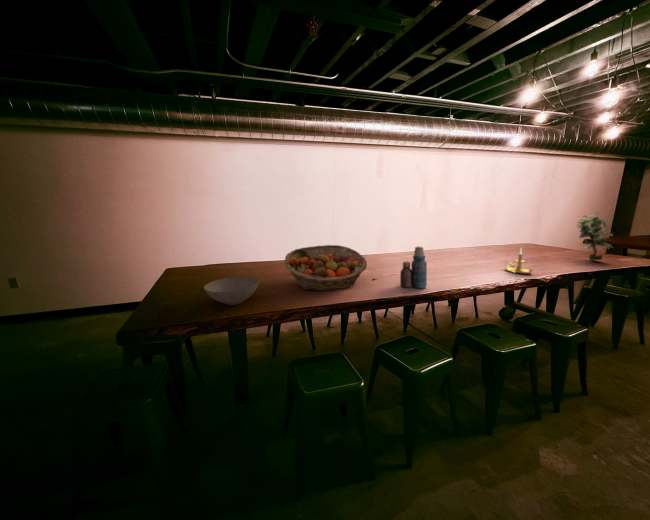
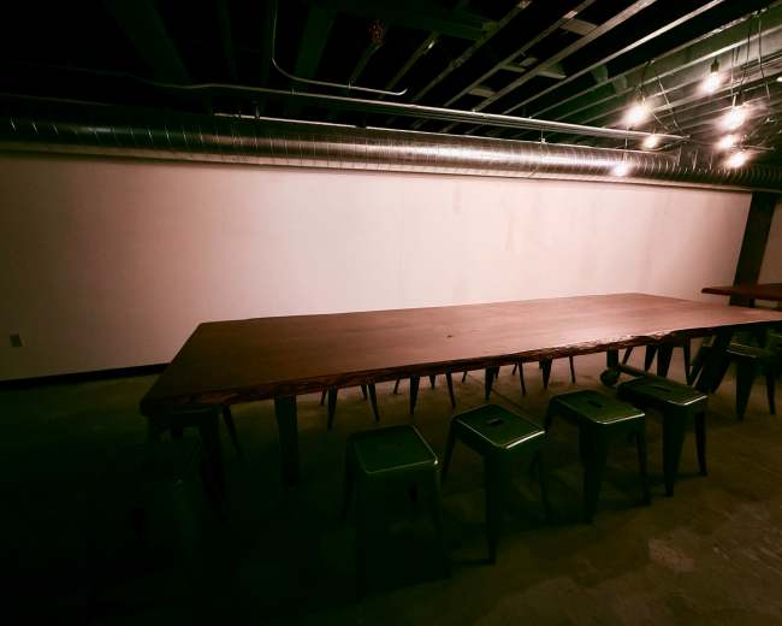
- candle holder (518, 259)
- fruit basket (325, 266)
- bottle (414, 267)
- bowl (233, 292)
- potted plant (592, 236)
